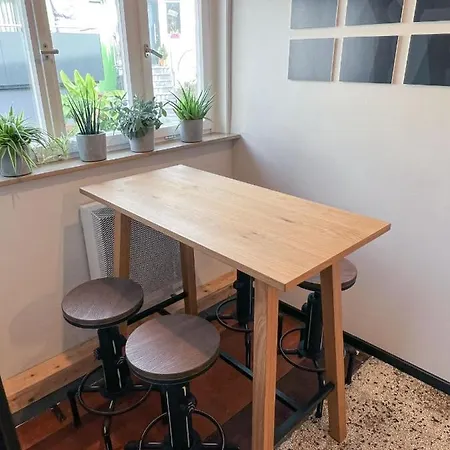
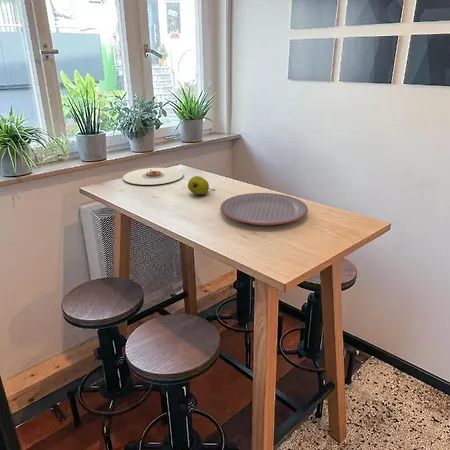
+ fruit (201, 184)
+ plate (153, 173)
+ plate (263, 210)
